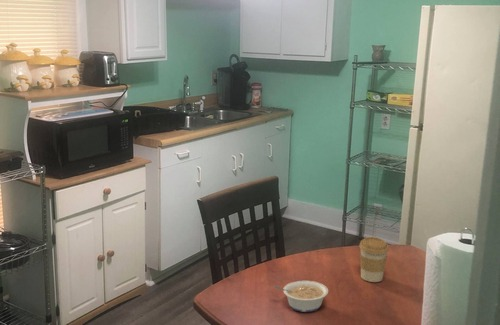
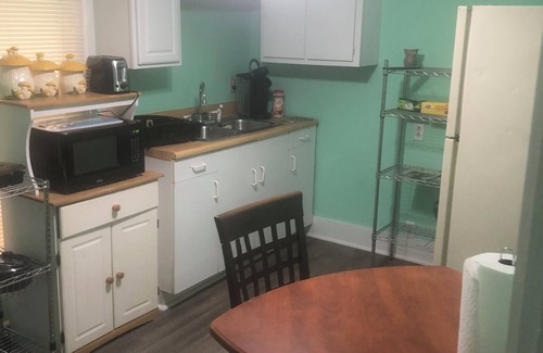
- coffee cup (373, 259)
- legume (304, 296)
